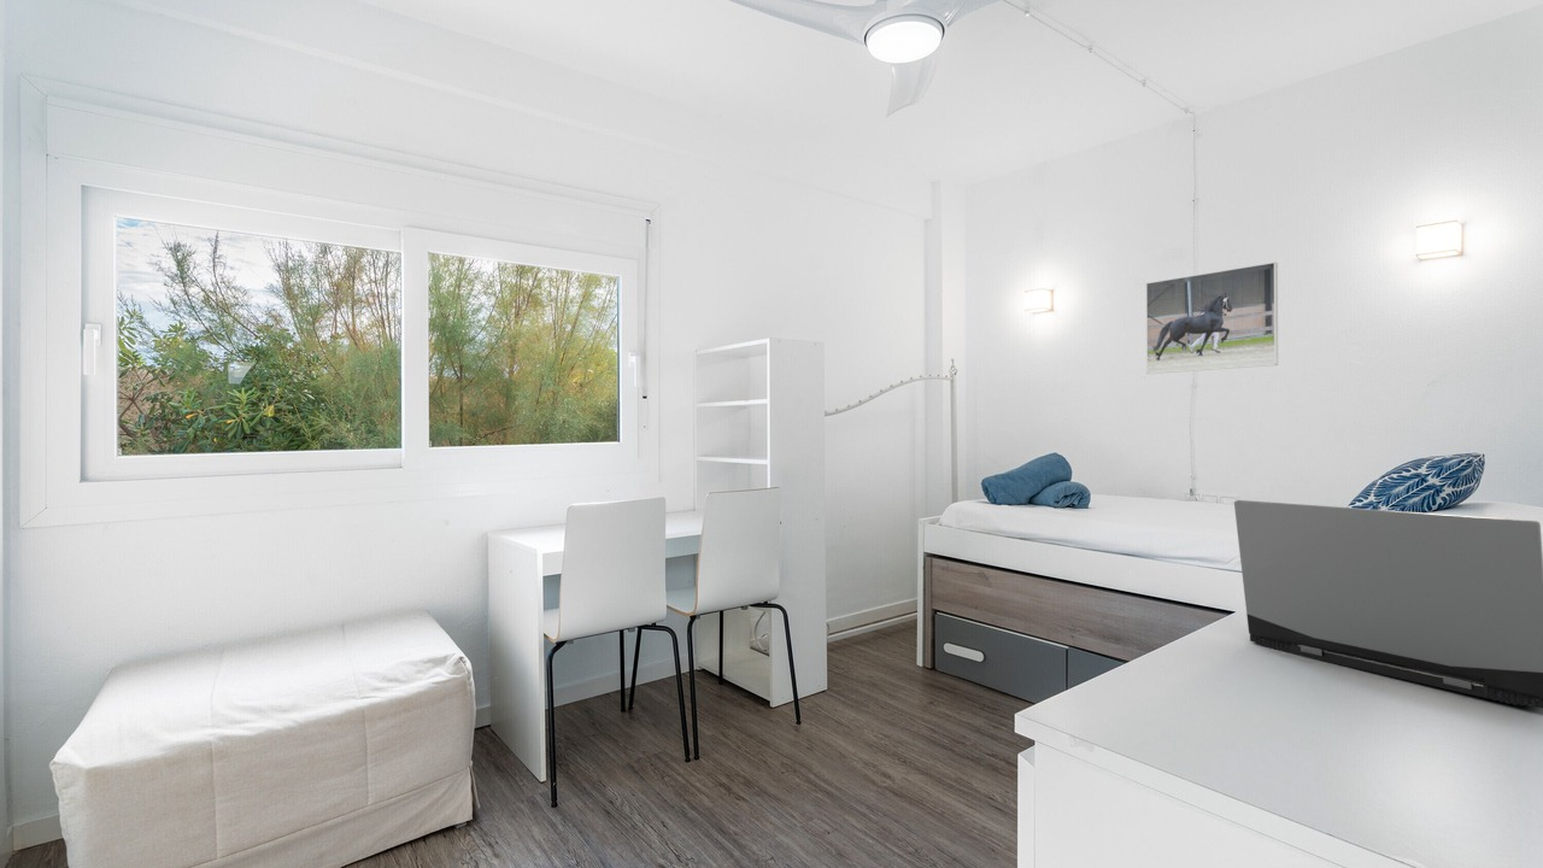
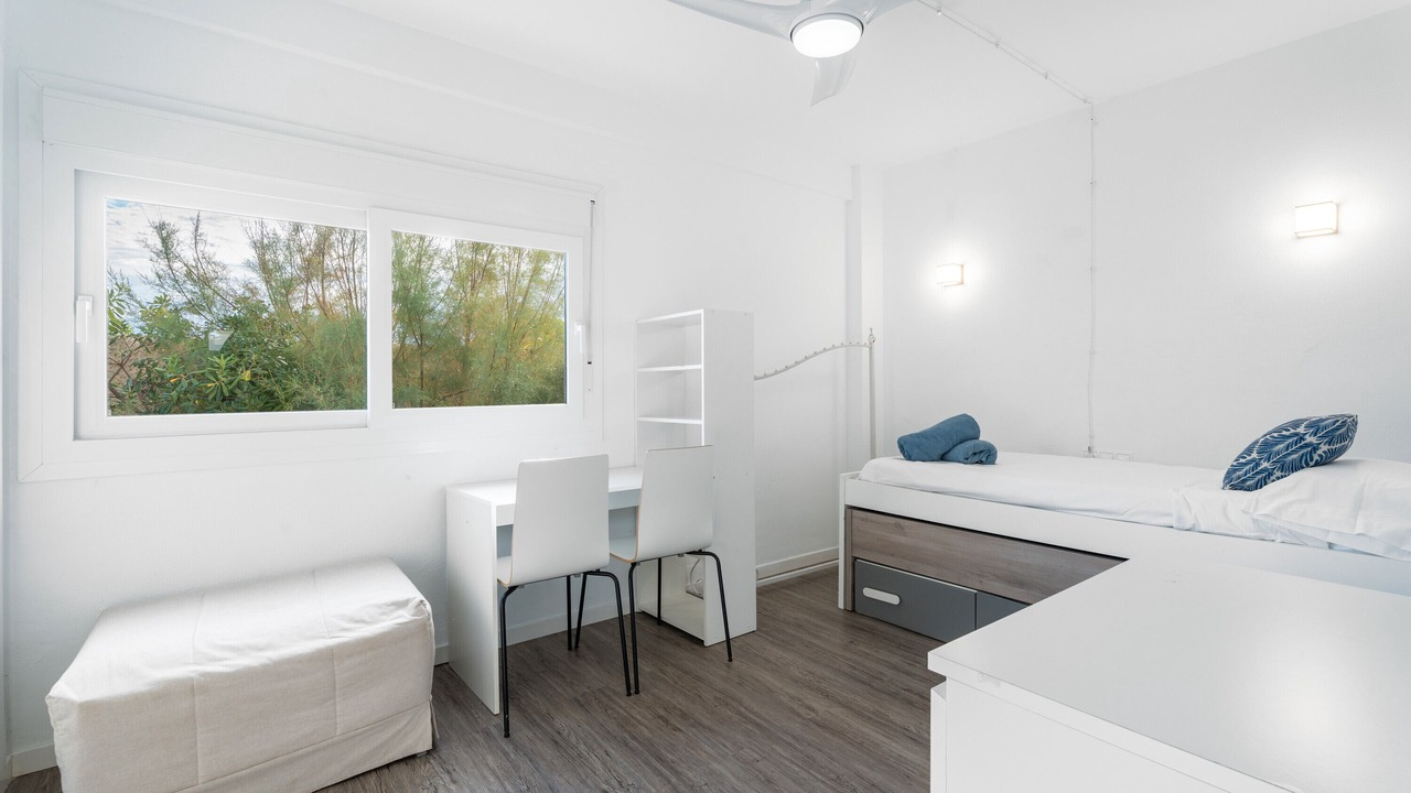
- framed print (1208, 321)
- laptop computer (1404, 583)
